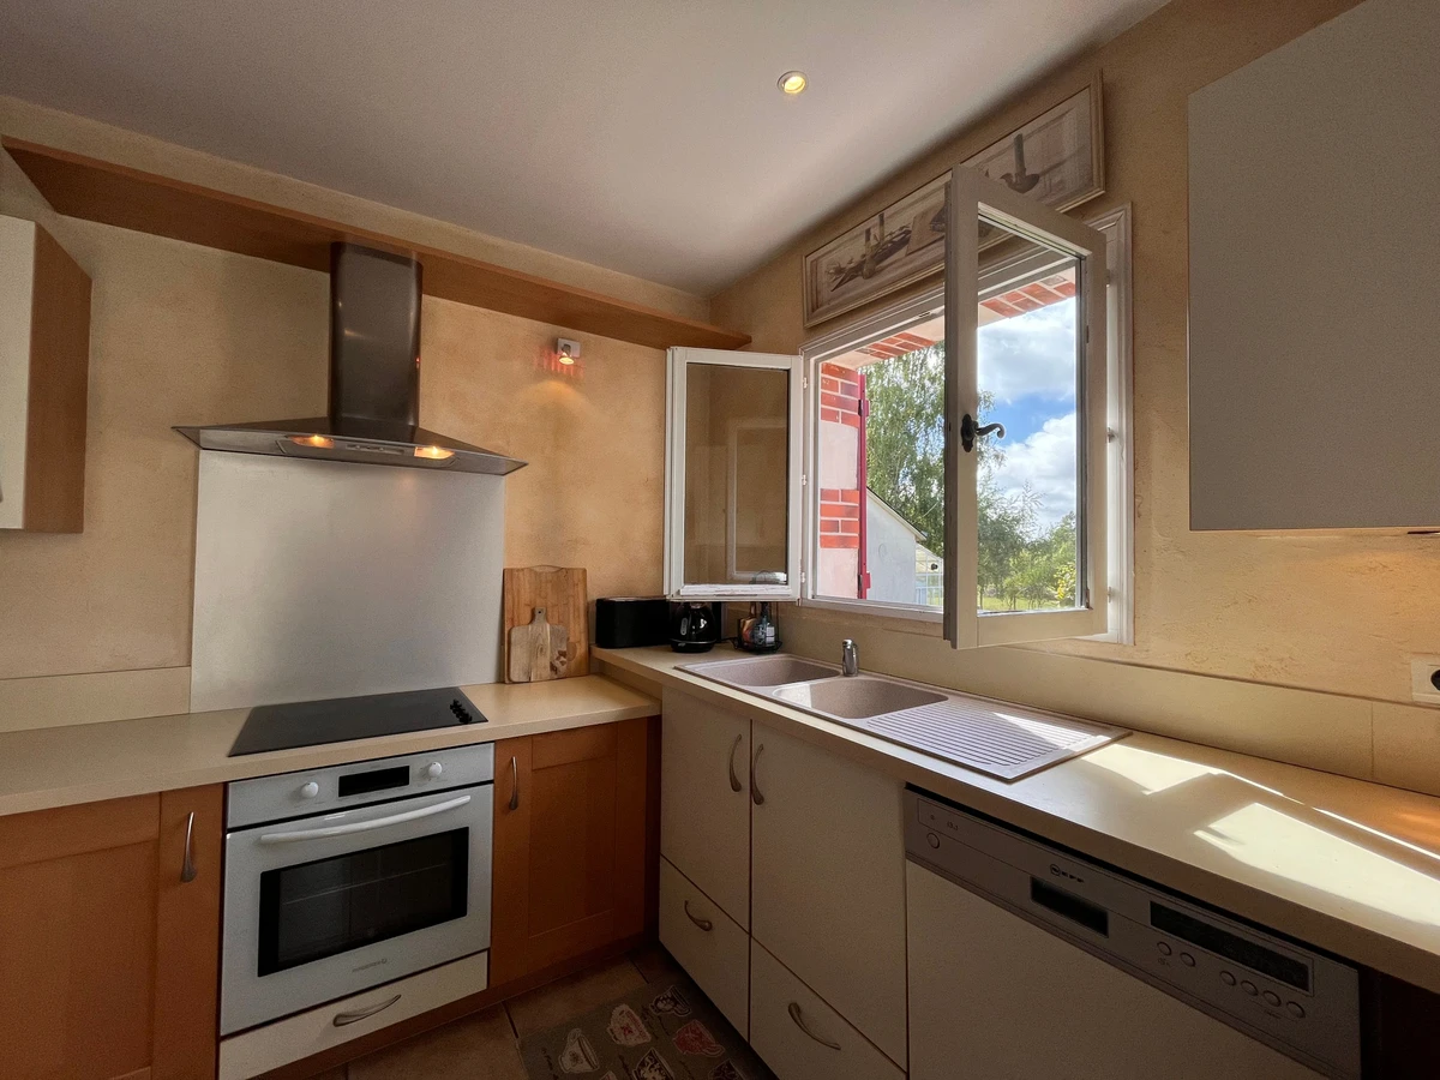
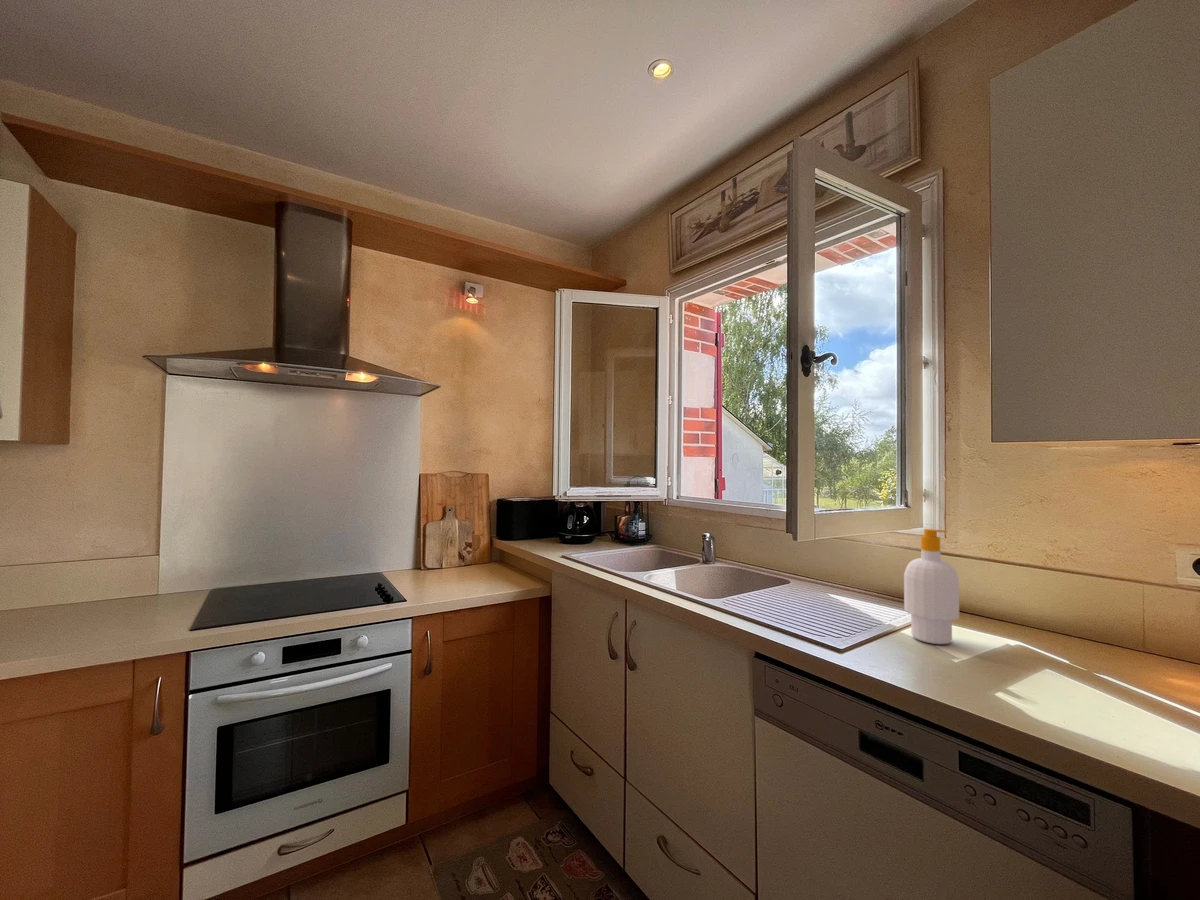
+ soap bottle (930, 584)
